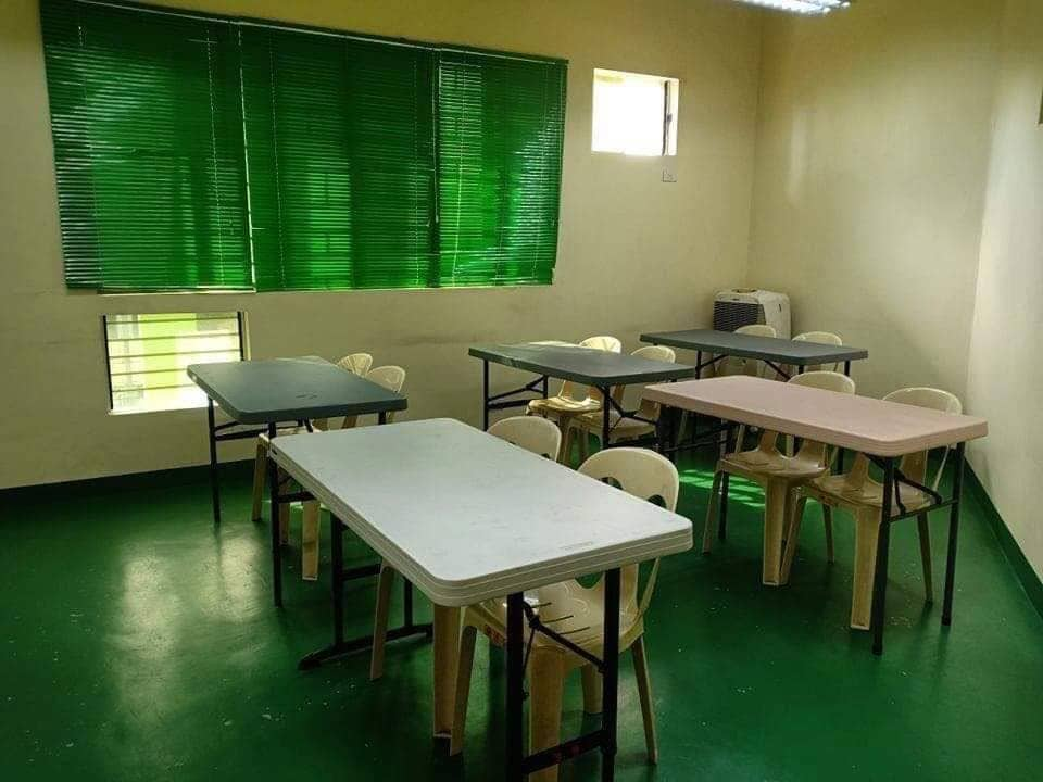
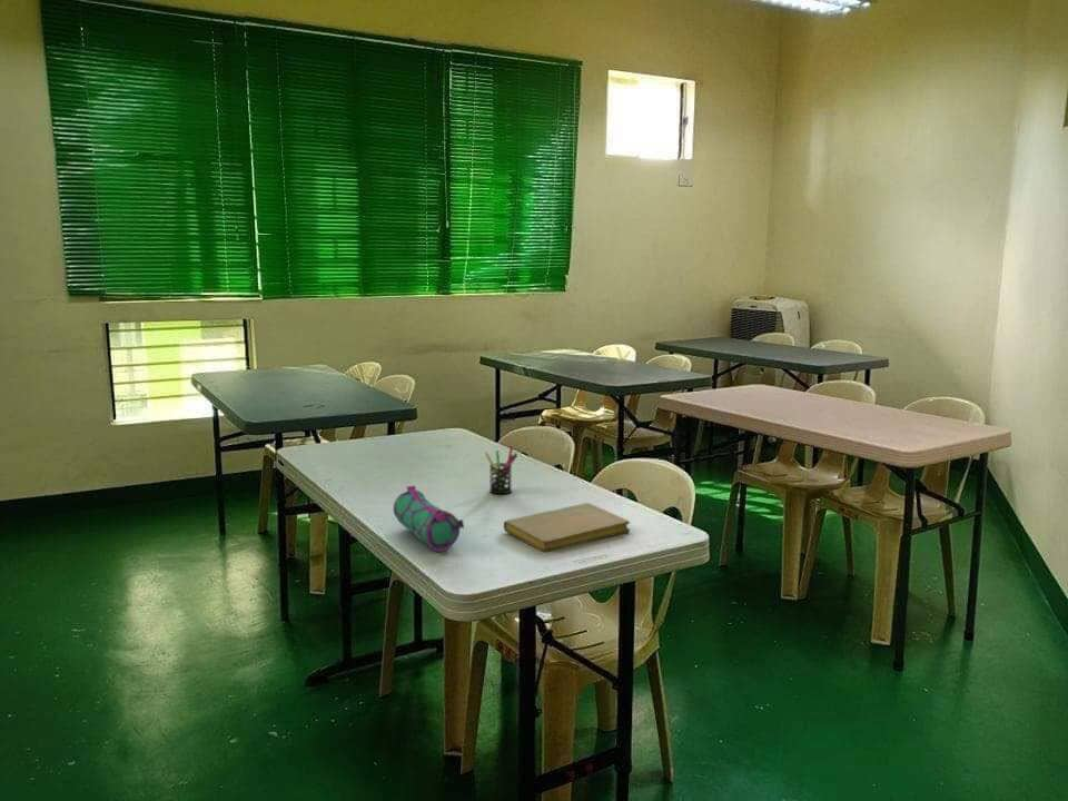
+ pencil case (426, 517)
+ notebook (566, 525)
+ pen holder (501, 468)
